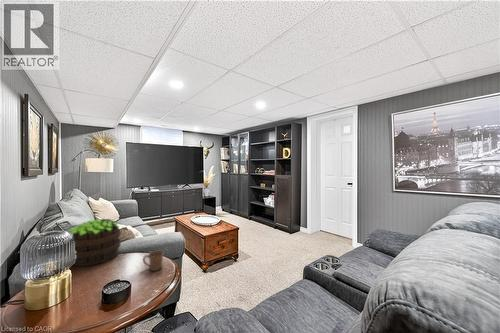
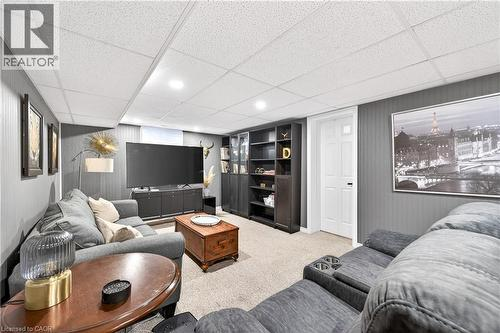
- mug (153, 260)
- potted plant (96, 238)
